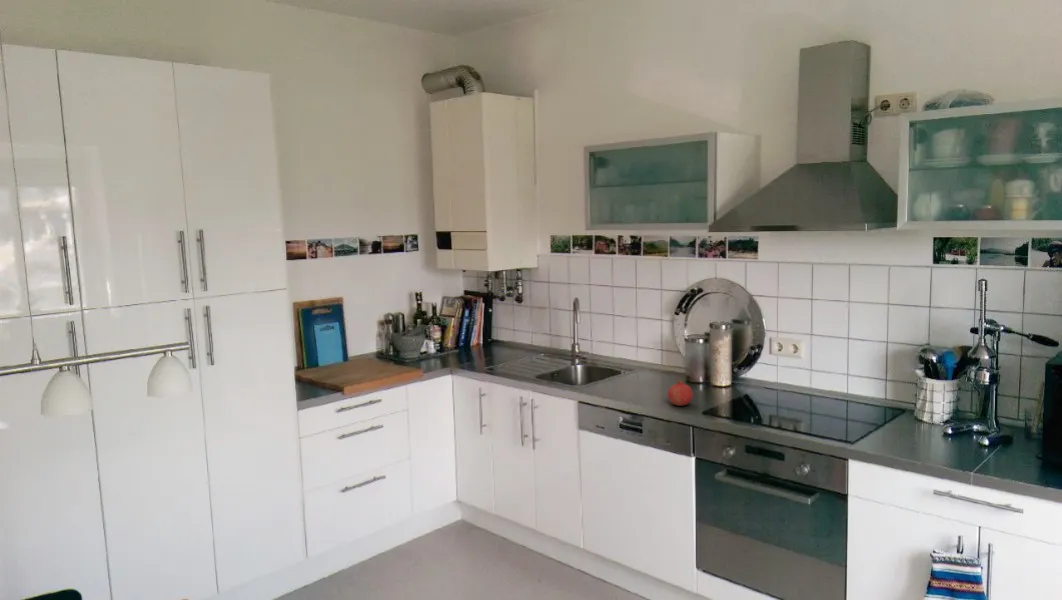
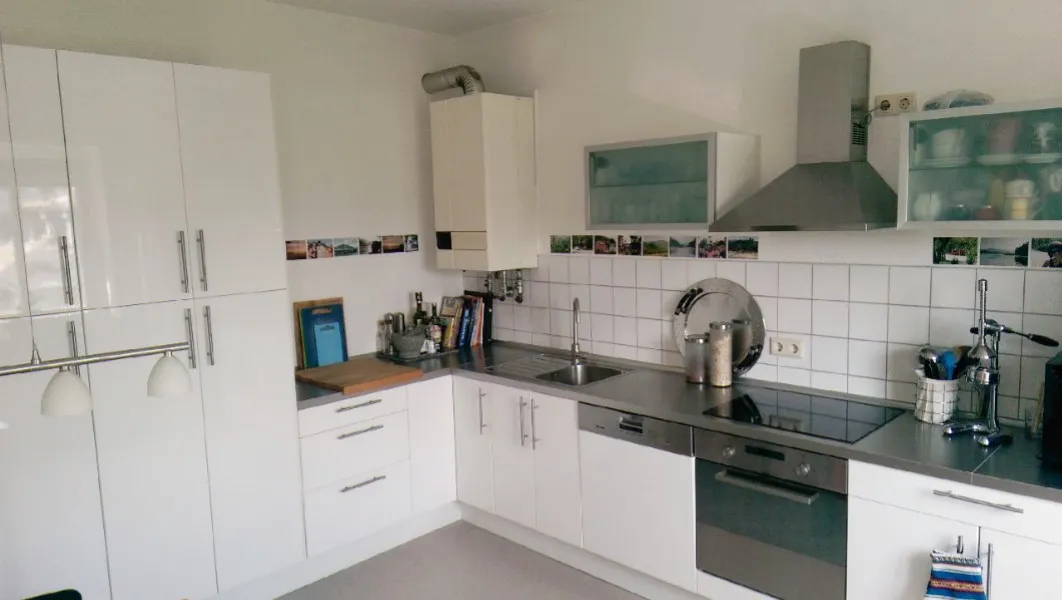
- fruit (680, 392)
